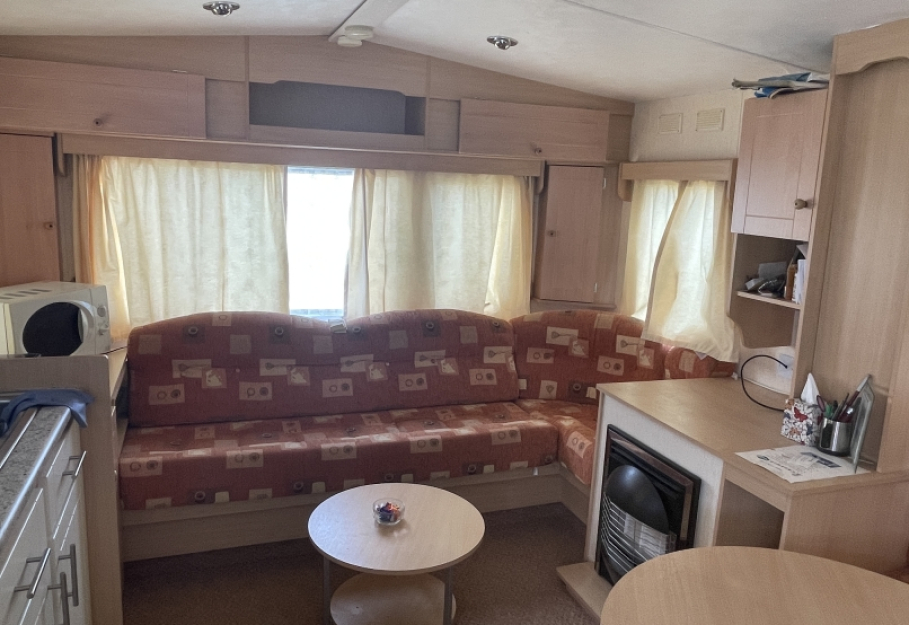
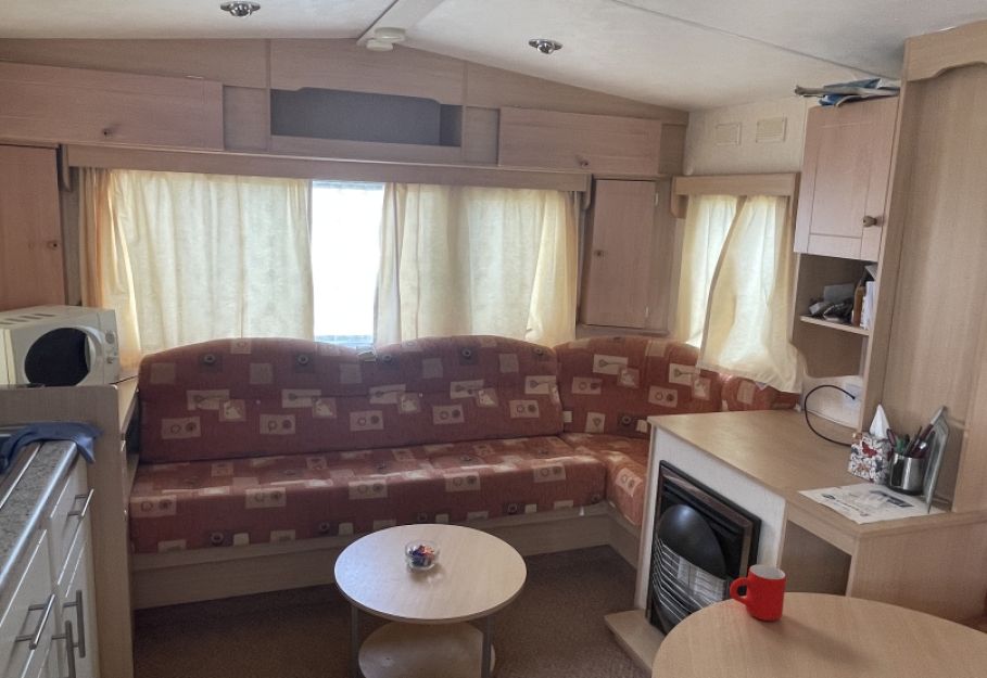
+ mug (756, 592)
